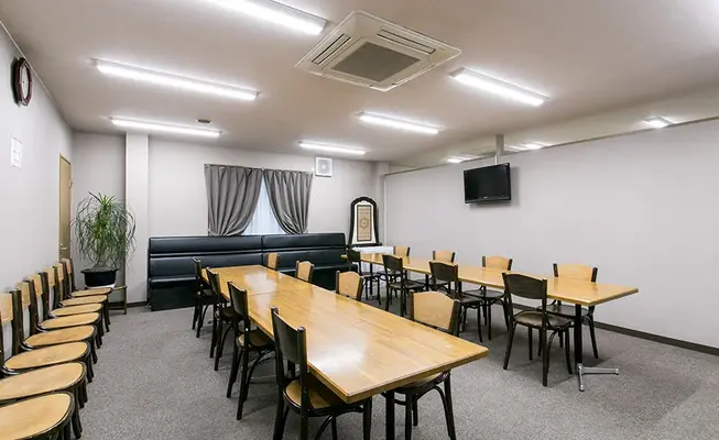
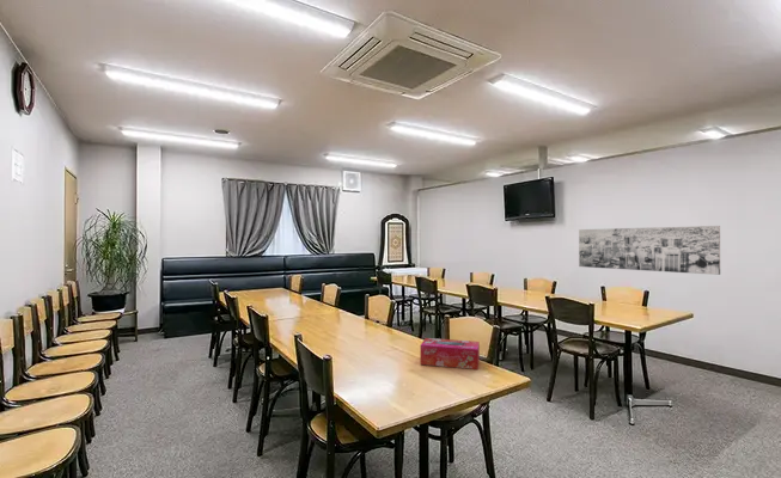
+ wall art (640, 249)
+ tissue box (450, 353)
